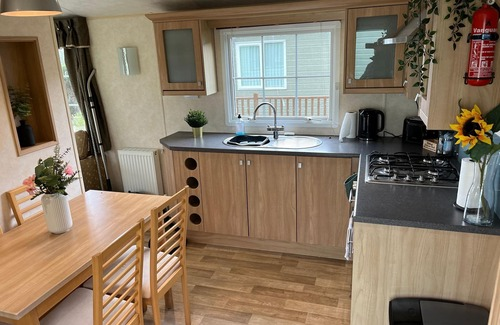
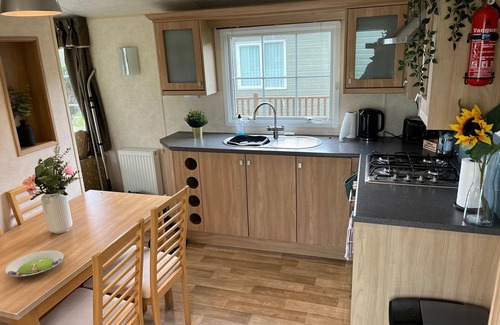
+ salad plate (35, 263)
